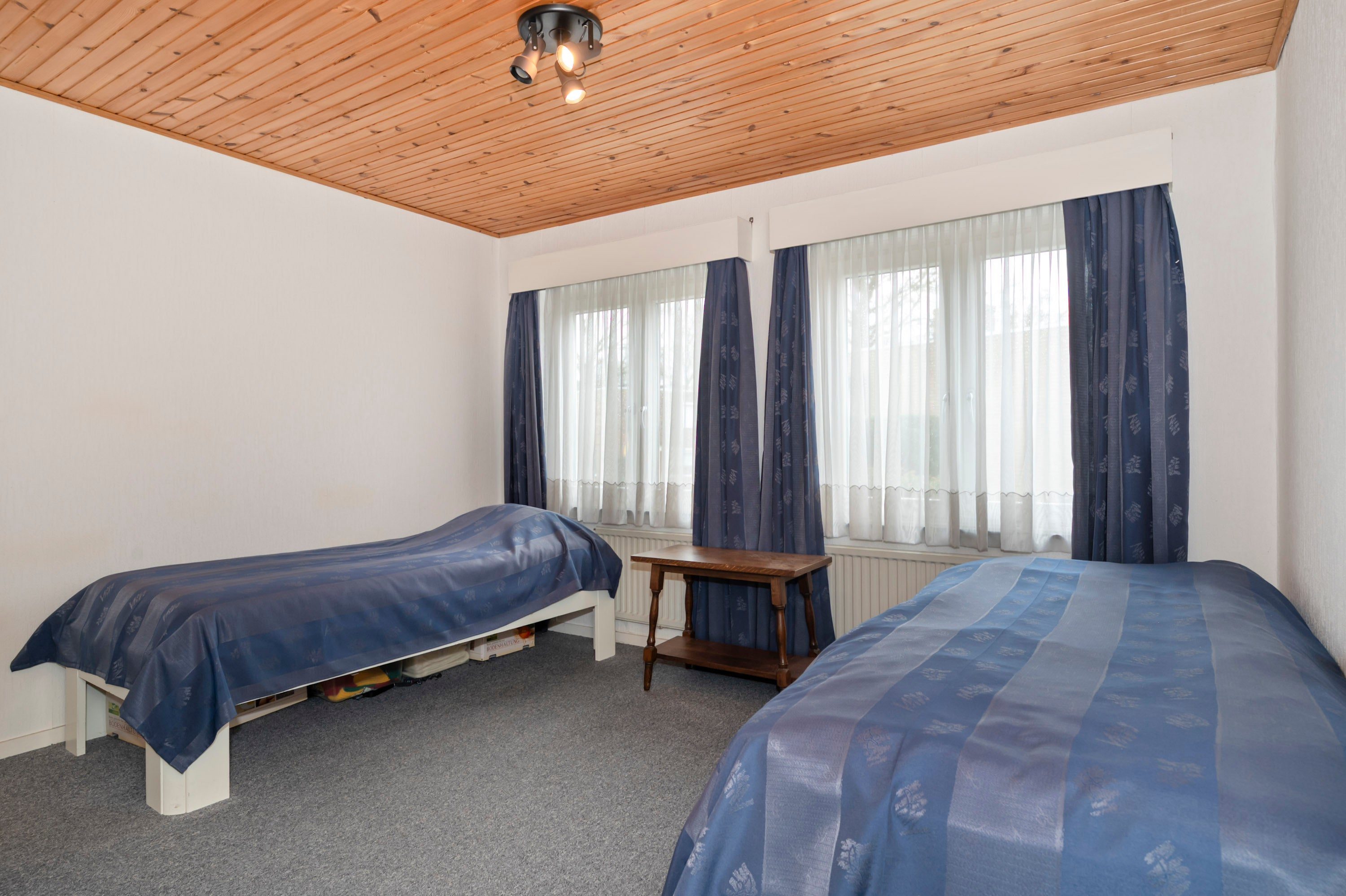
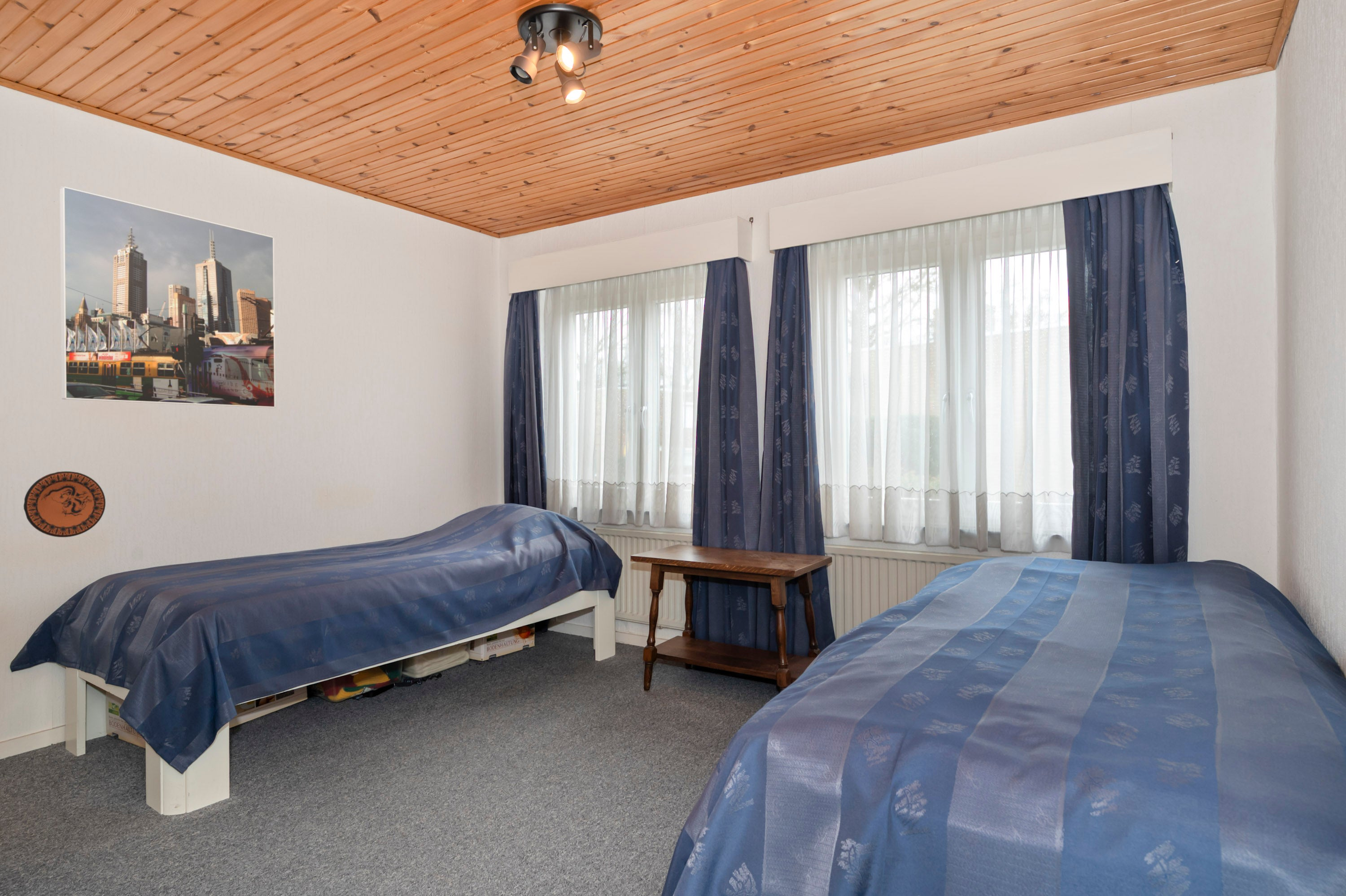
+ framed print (179, 309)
+ decorative plate (66, 504)
